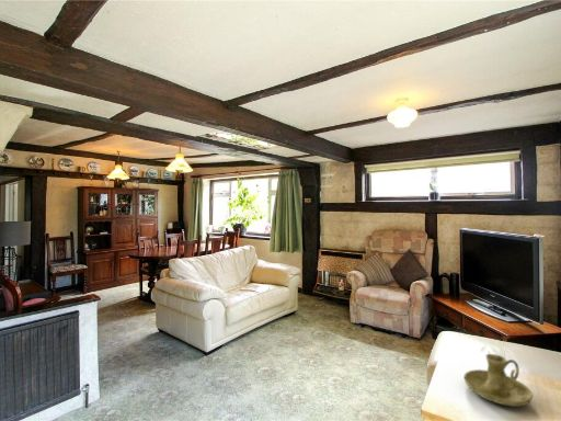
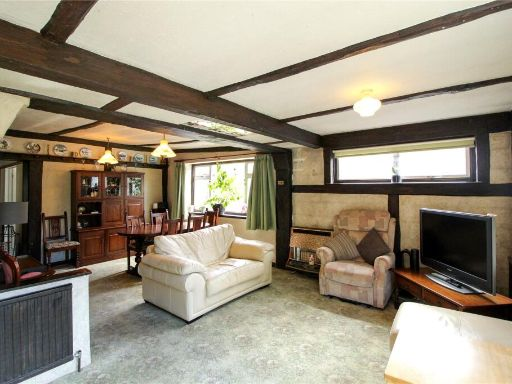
- candle holder (500, 374)
